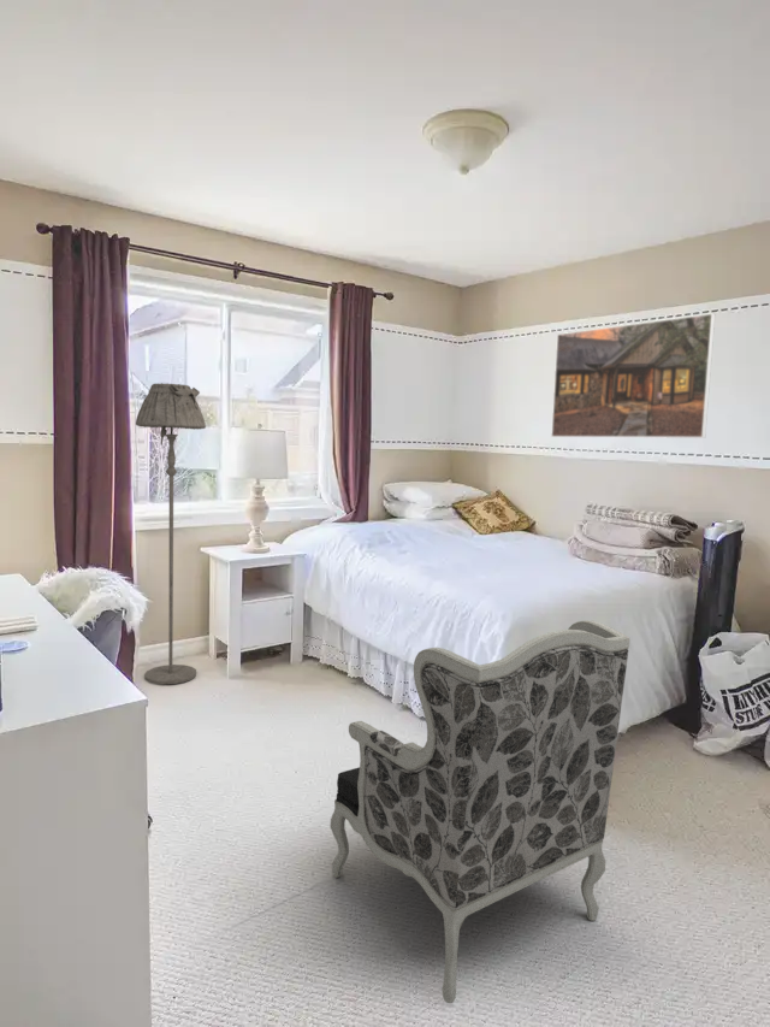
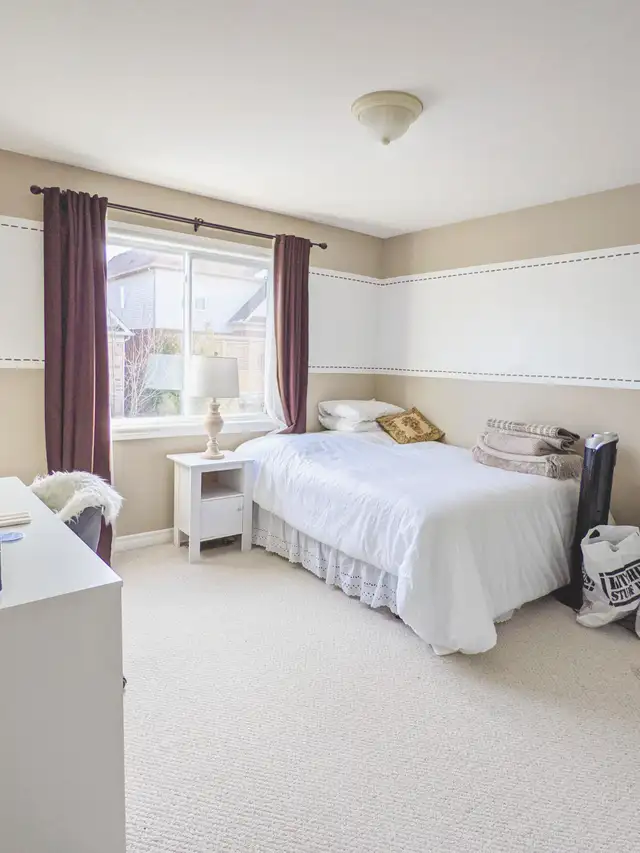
- armchair (470, 755)
- floor lamp (170, 532)
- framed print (624, 382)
